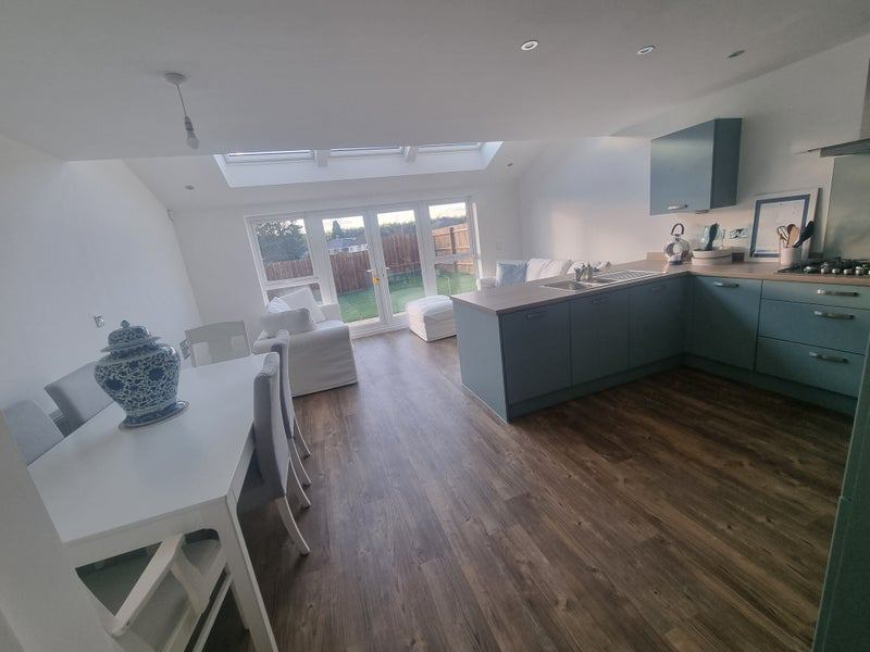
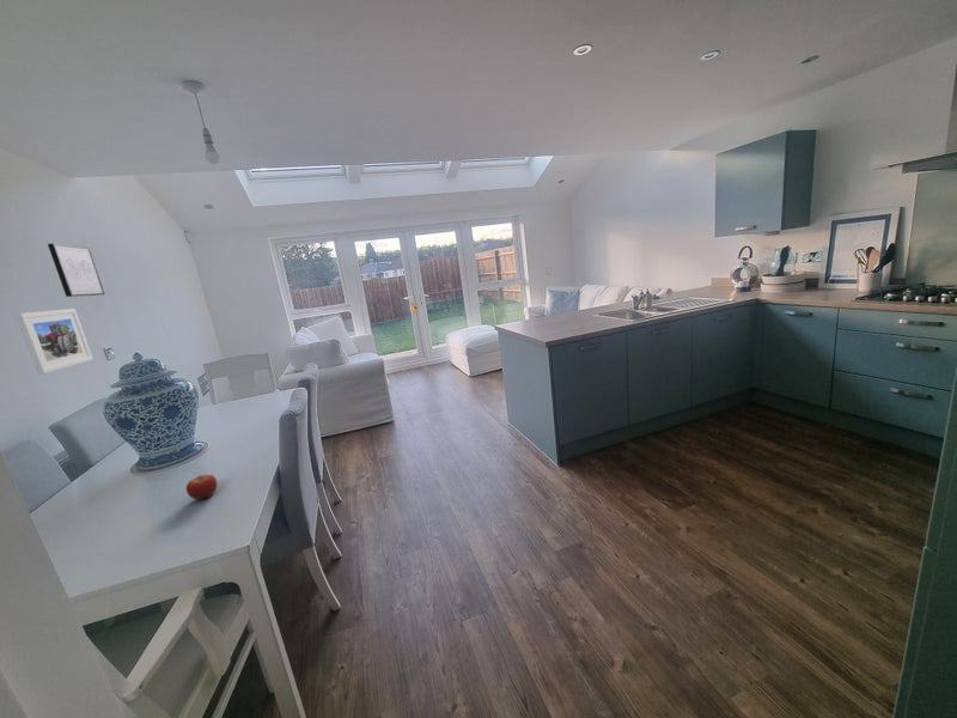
+ fruit (201, 485)
+ wall art (78, 270)
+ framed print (57, 339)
